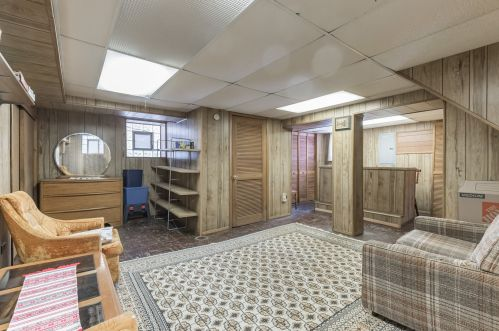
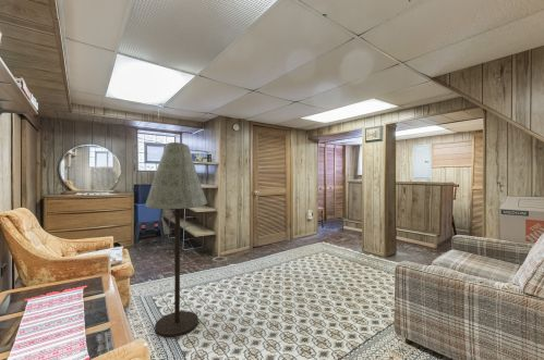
+ floor lamp (177, 234)
